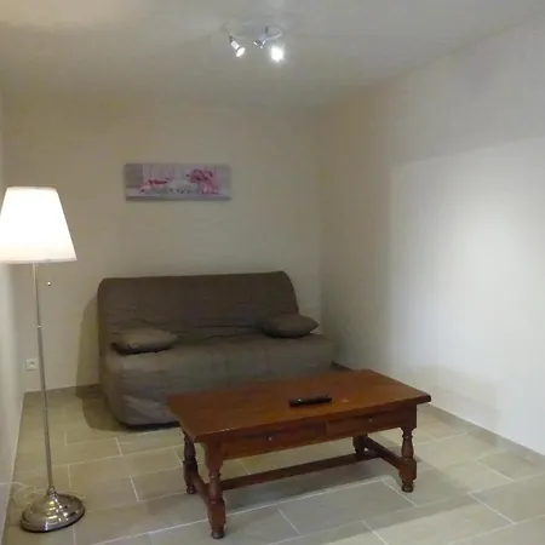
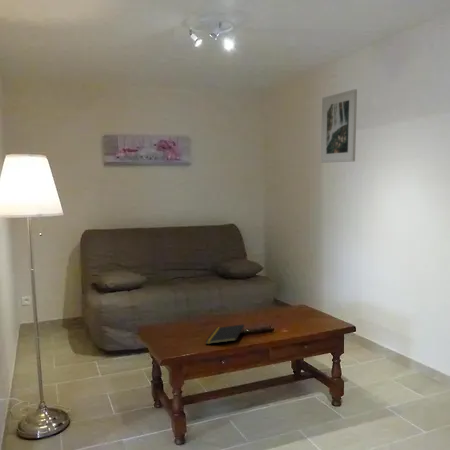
+ notepad (225, 333)
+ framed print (337, 128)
